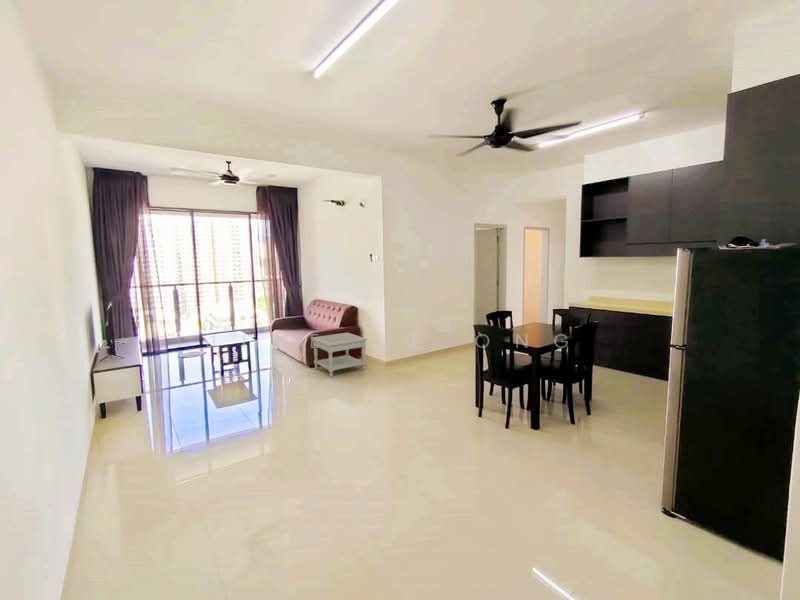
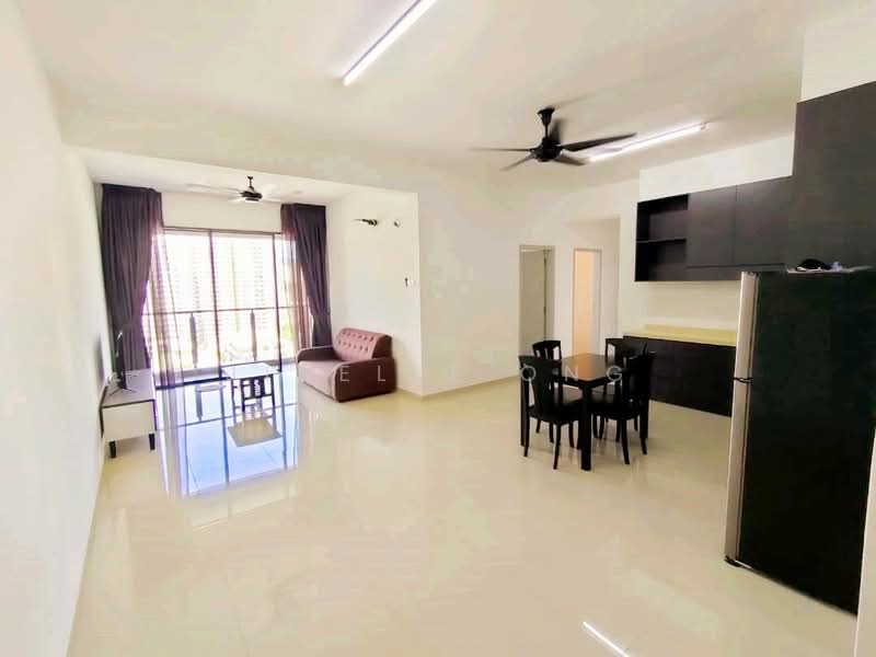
- side table (339, 356)
